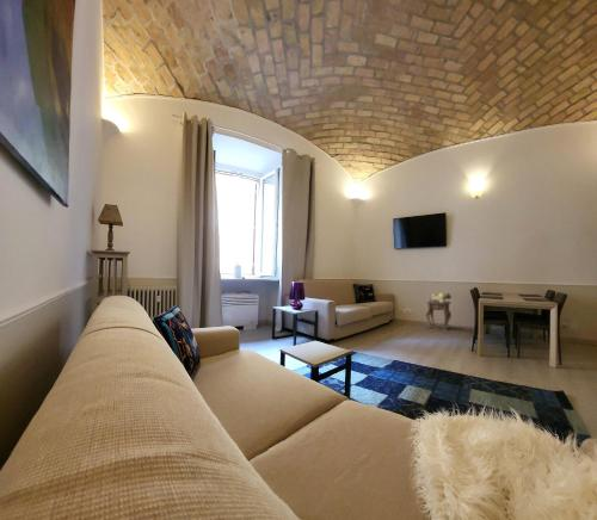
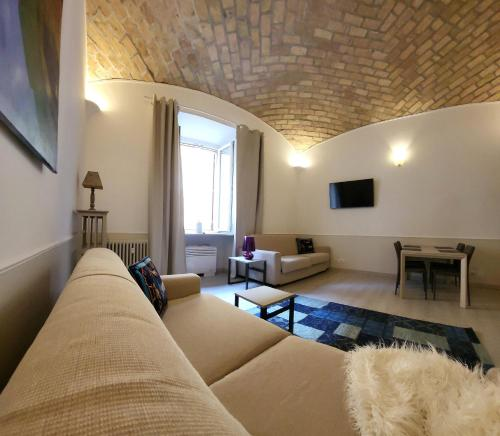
- side table (439, 309)
